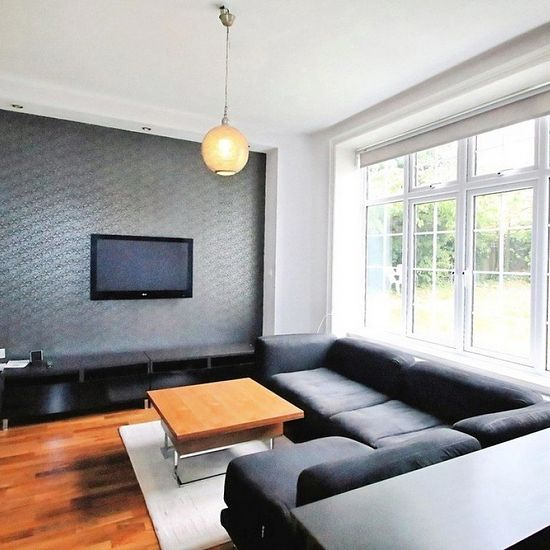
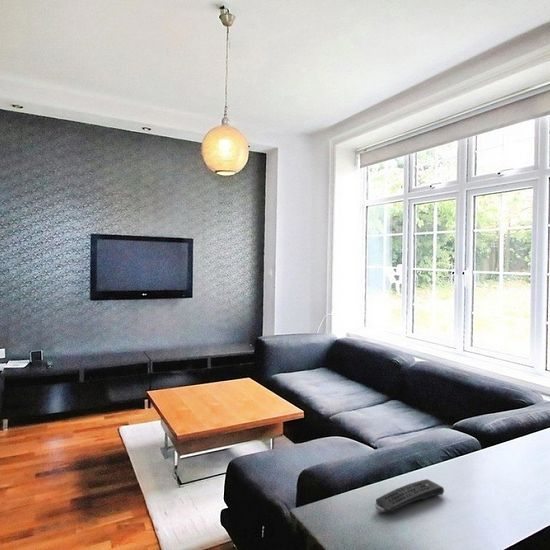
+ remote control (408, 495)
